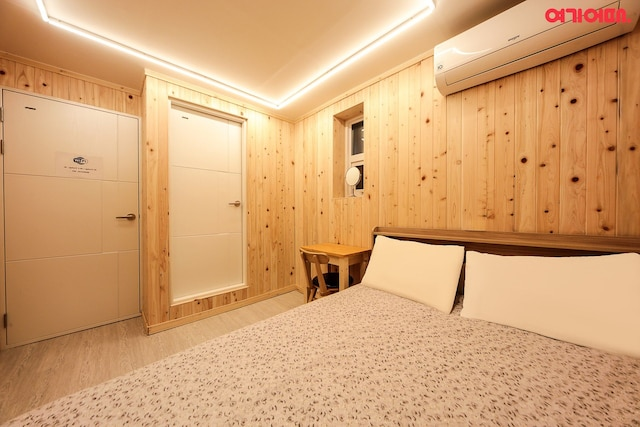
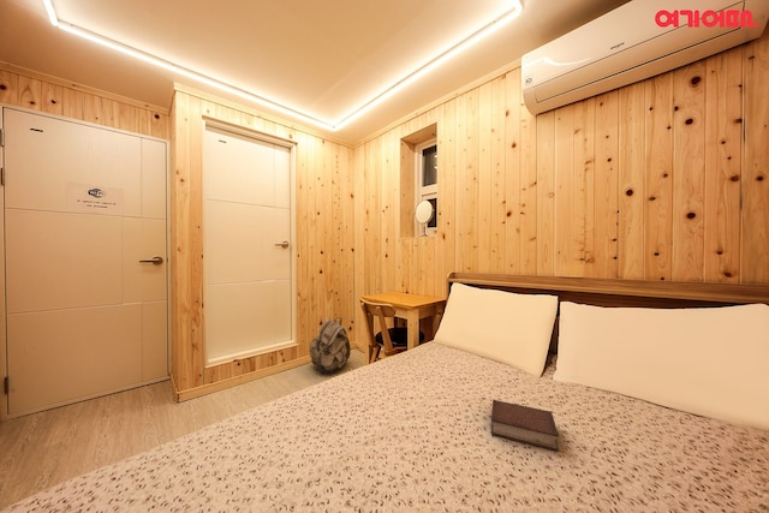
+ backpack (329, 341)
+ book (521, 422)
